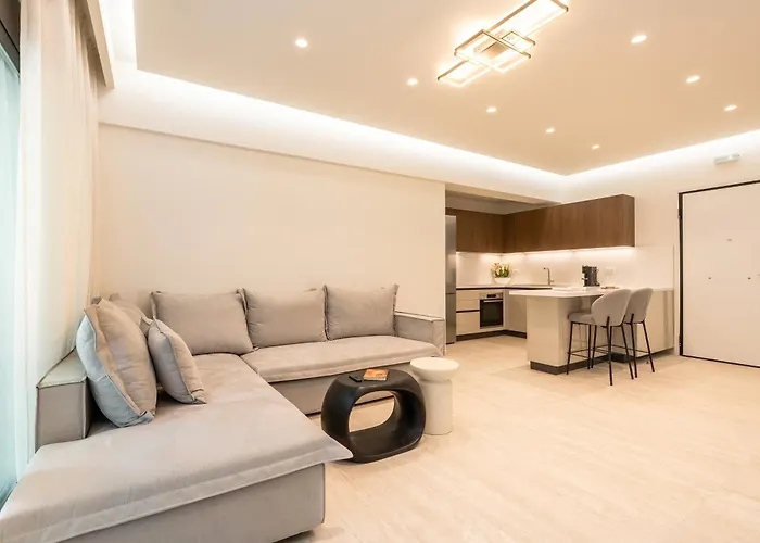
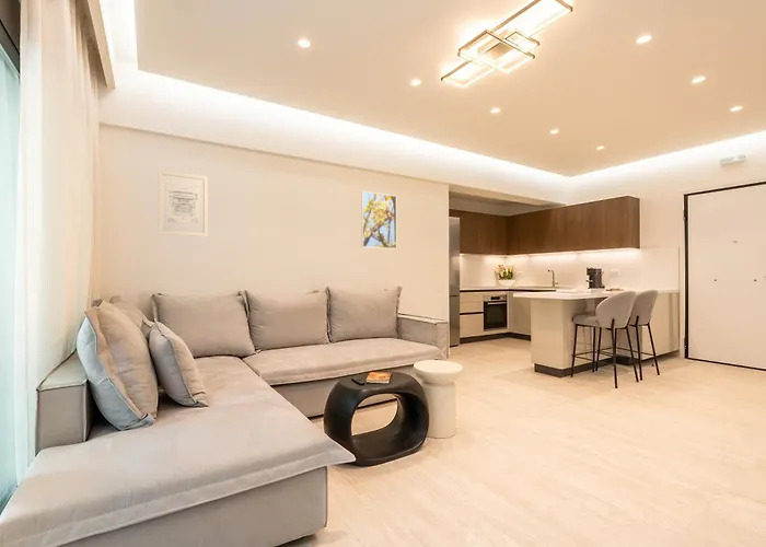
+ wall art (183, 203)
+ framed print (379, 220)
